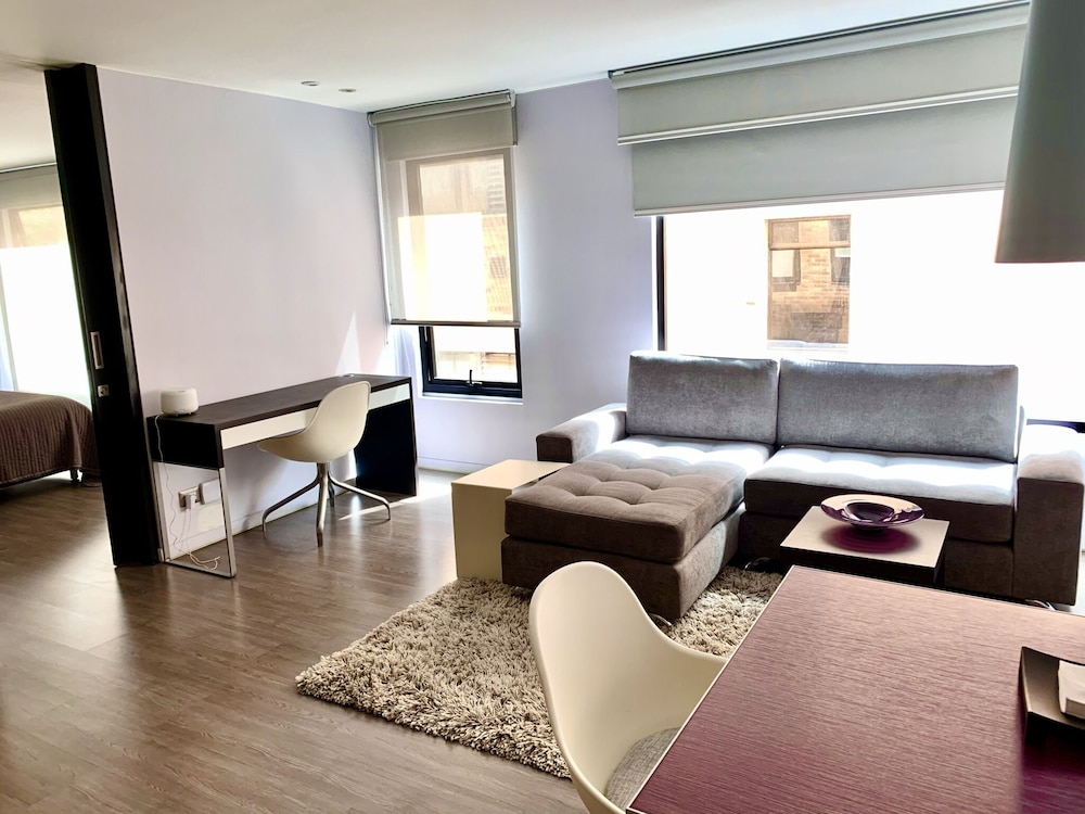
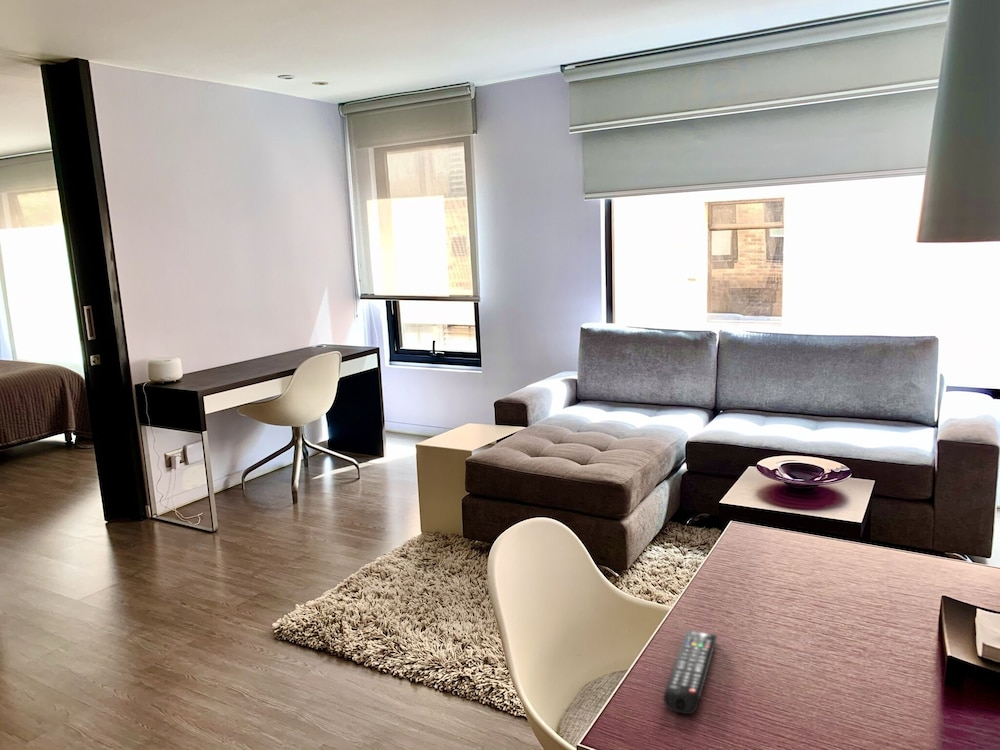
+ remote control (692, 666)
